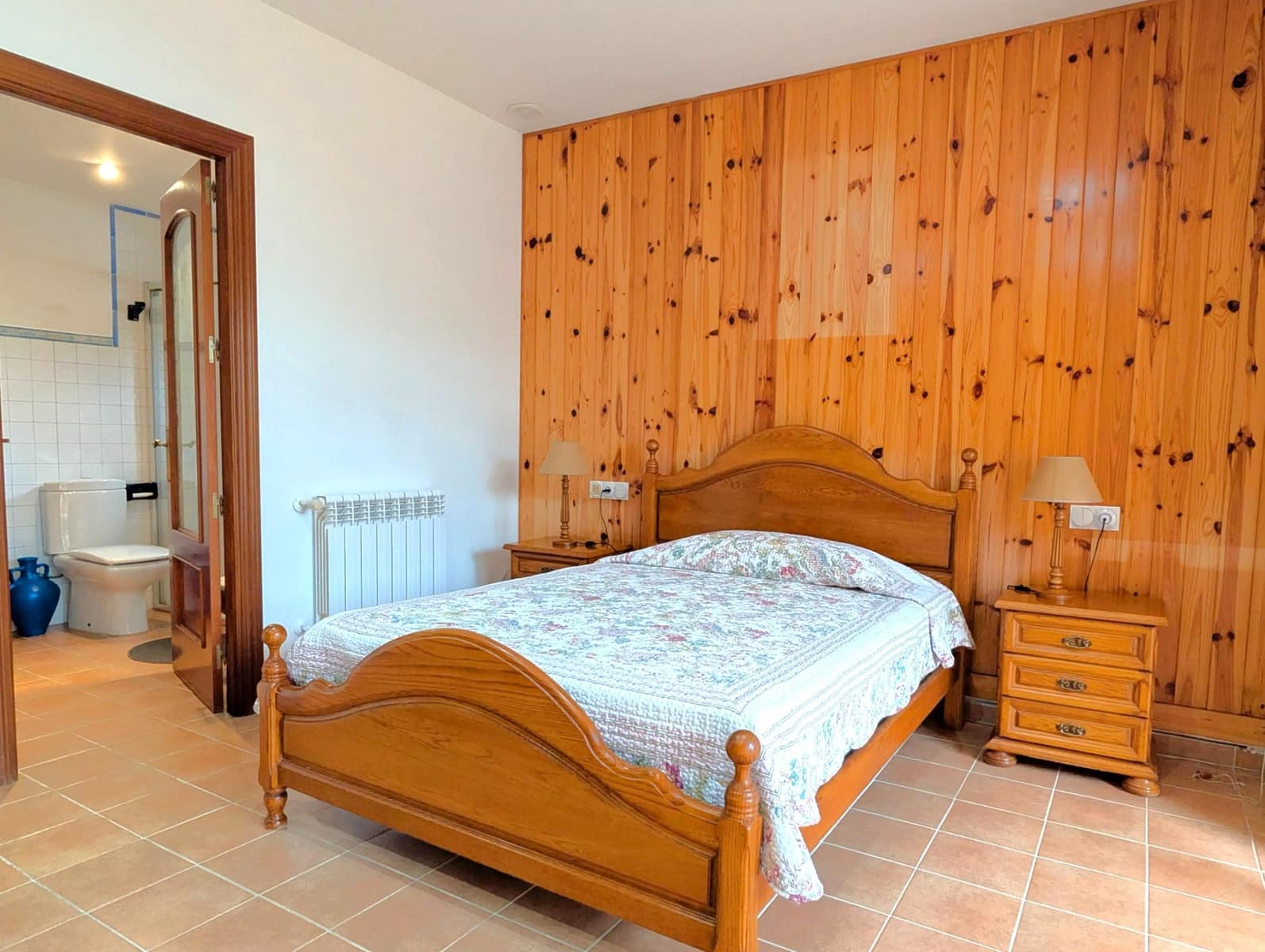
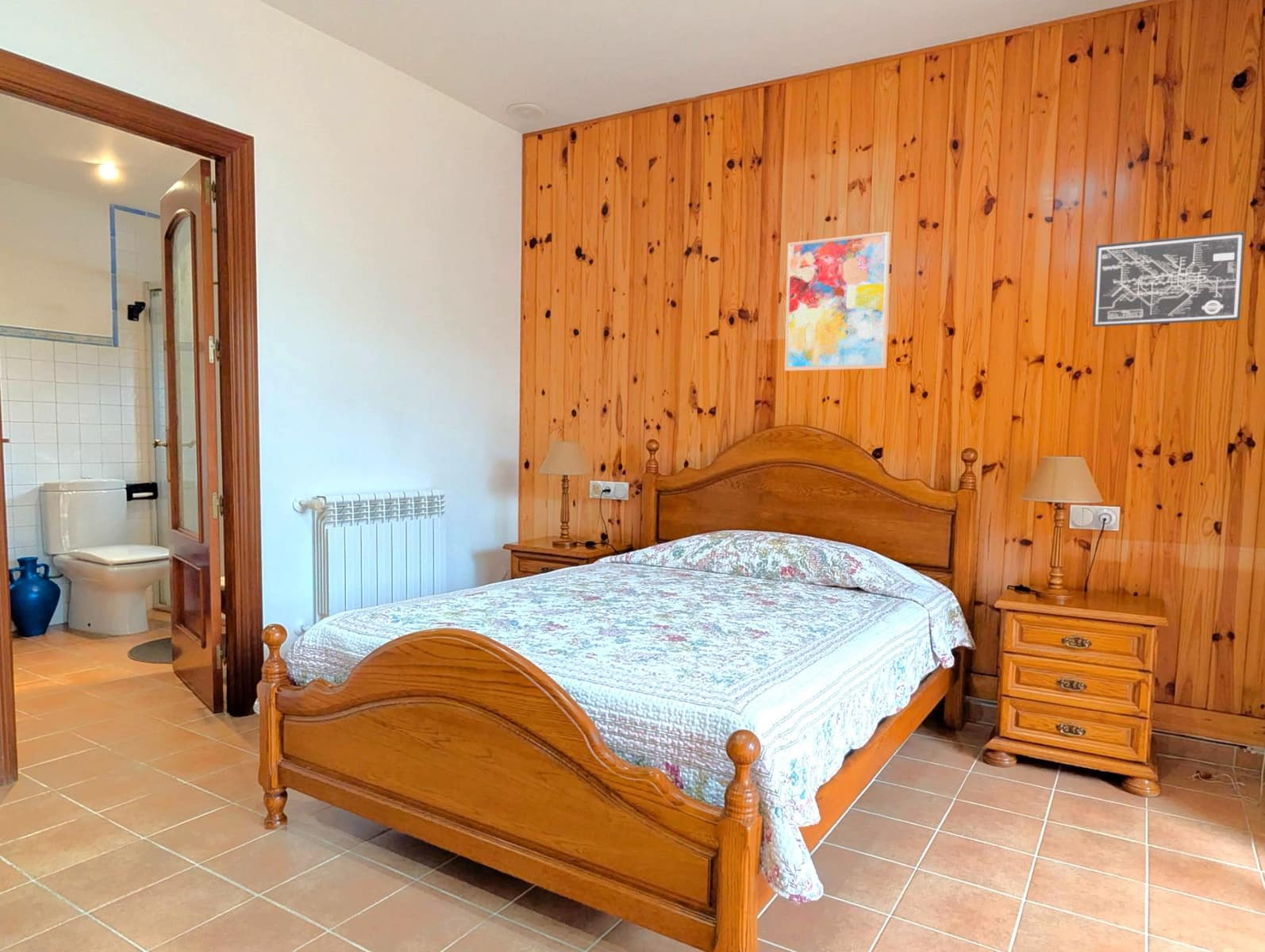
+ wall art (836, 304)
+ wall art (1165, 281)
